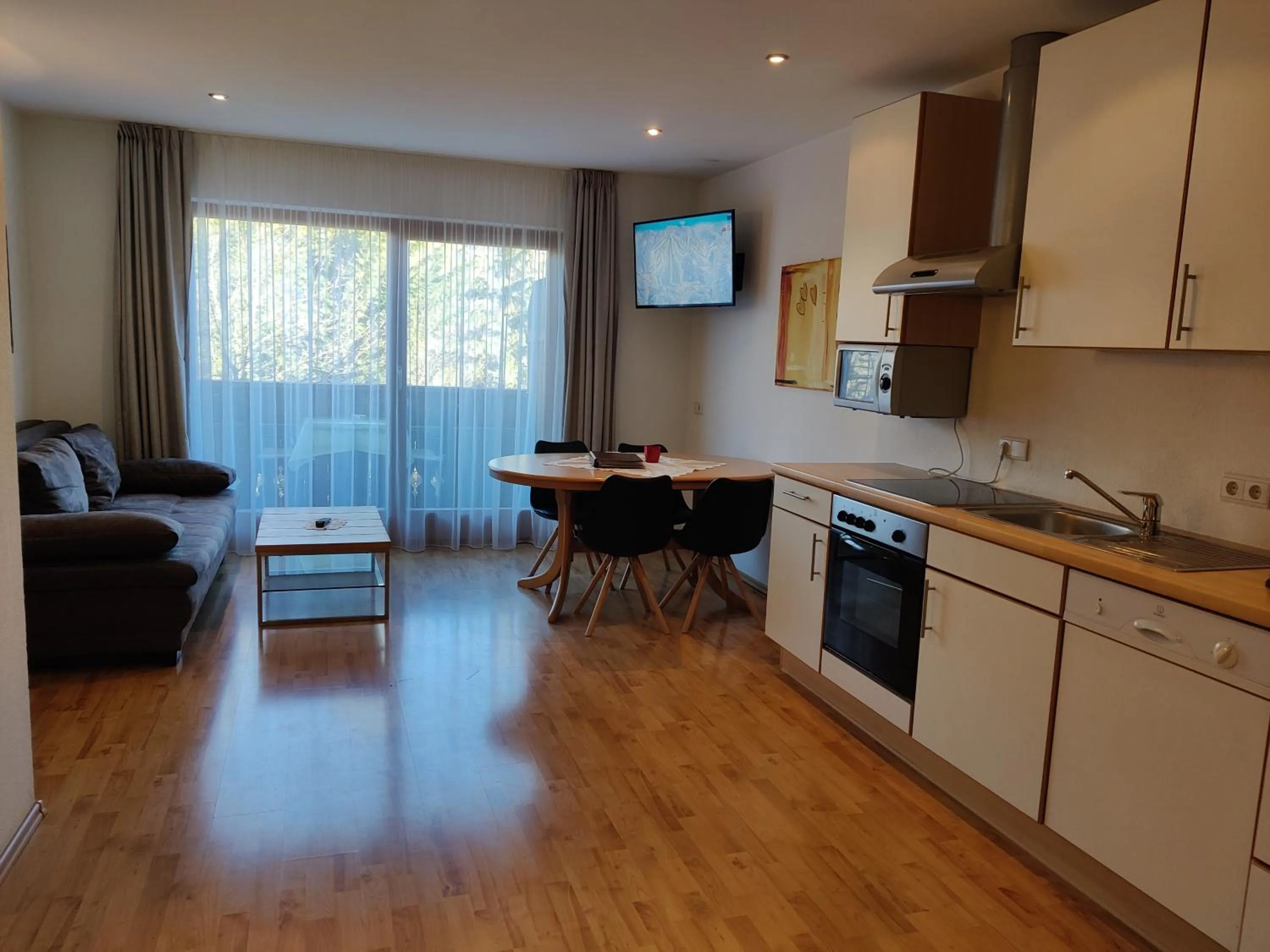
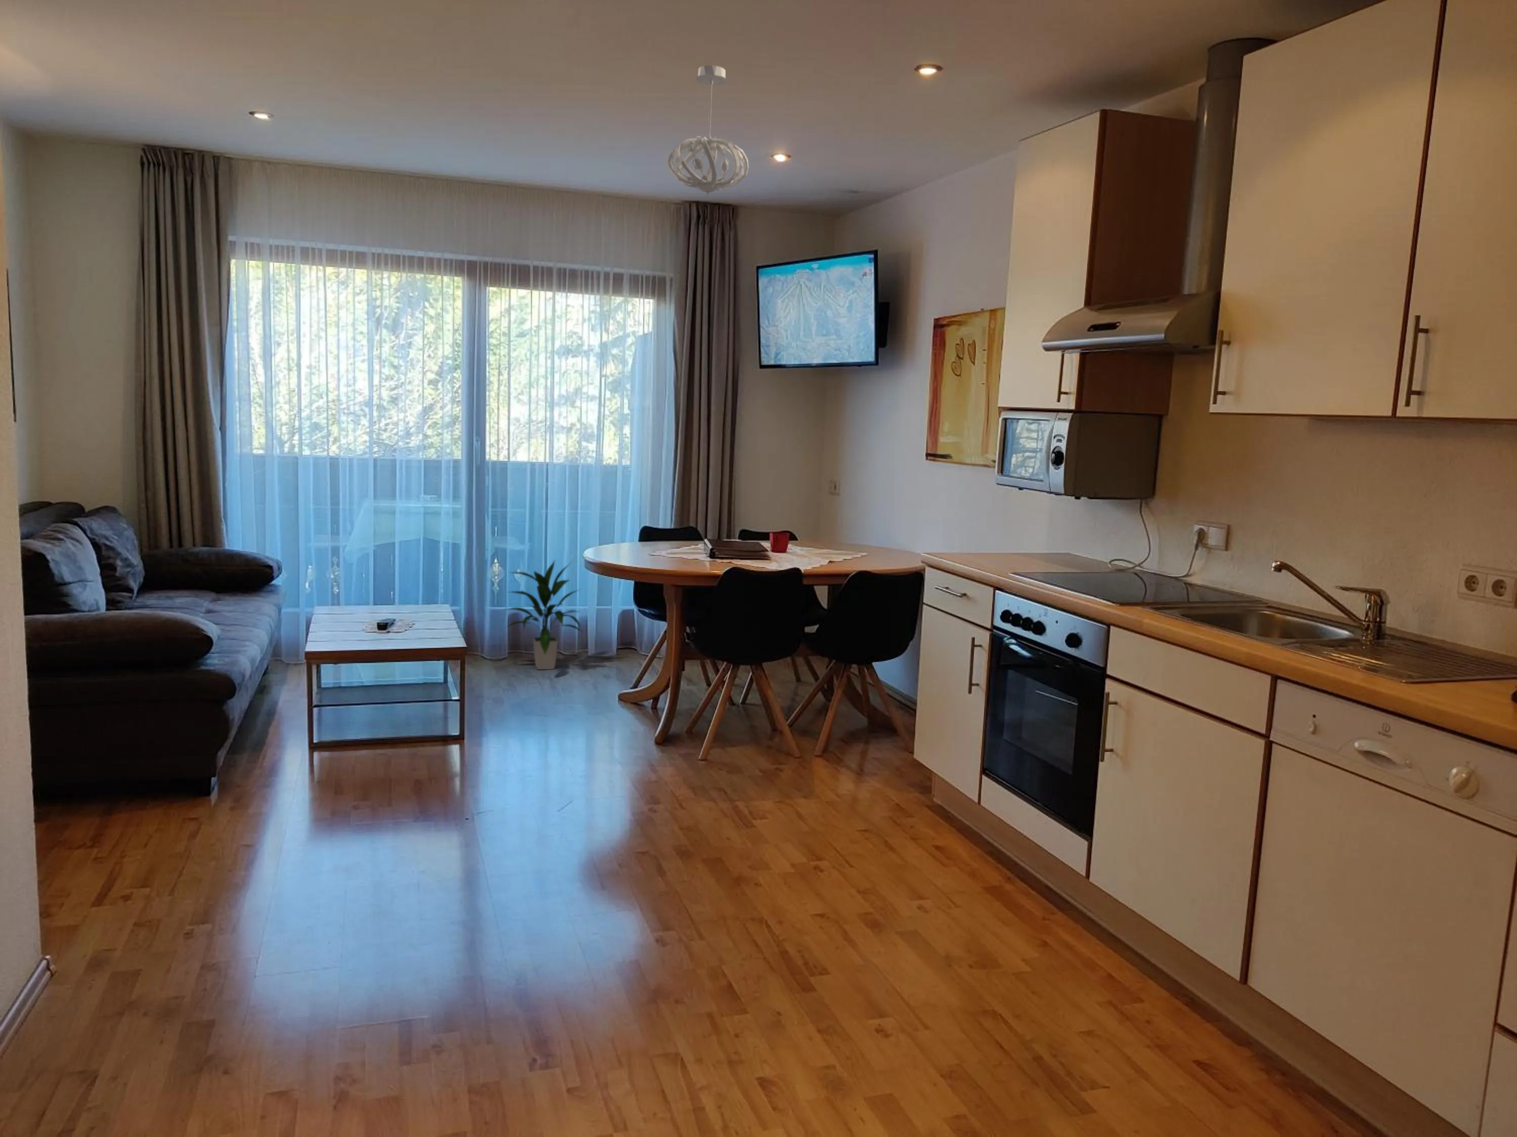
+ indoor plant (545, 615)
+ pendant light (710, 133)
